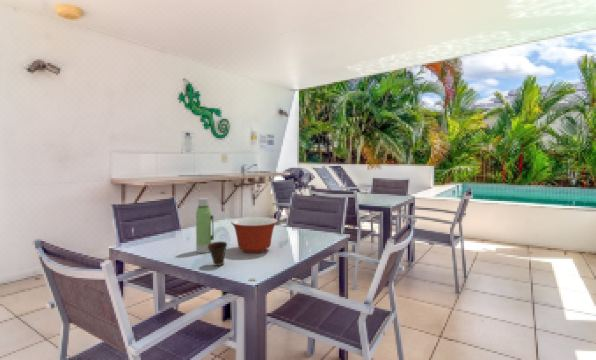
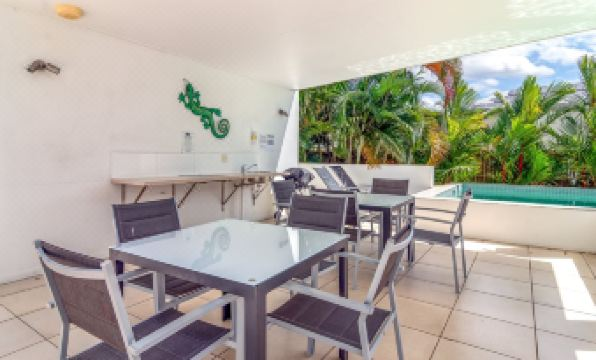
- water bottle (204, 224)
- cup (217, 254)
- mixing bowl (254, 235)
